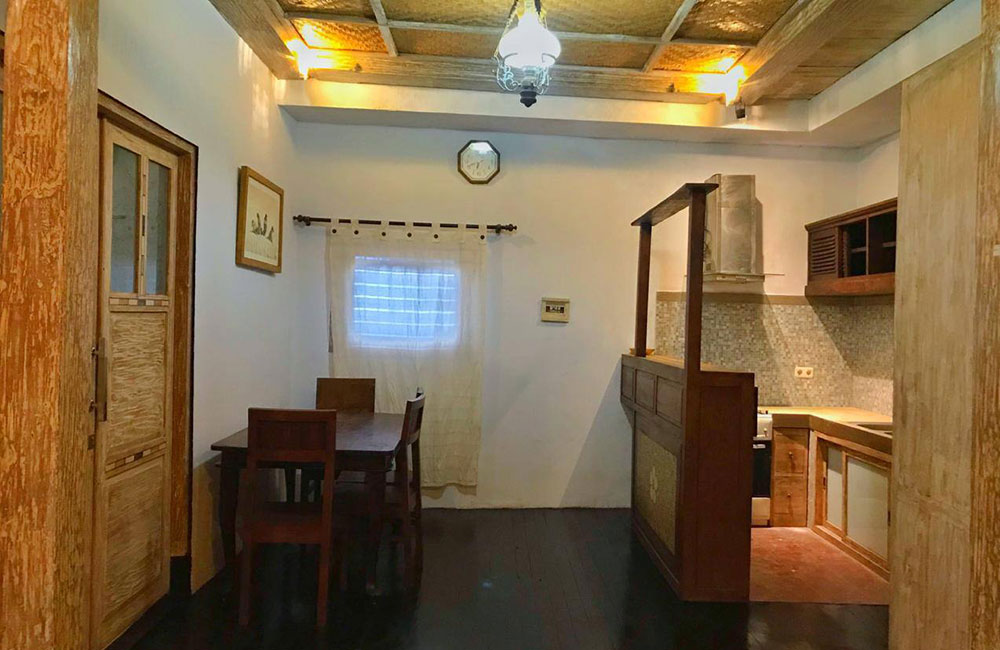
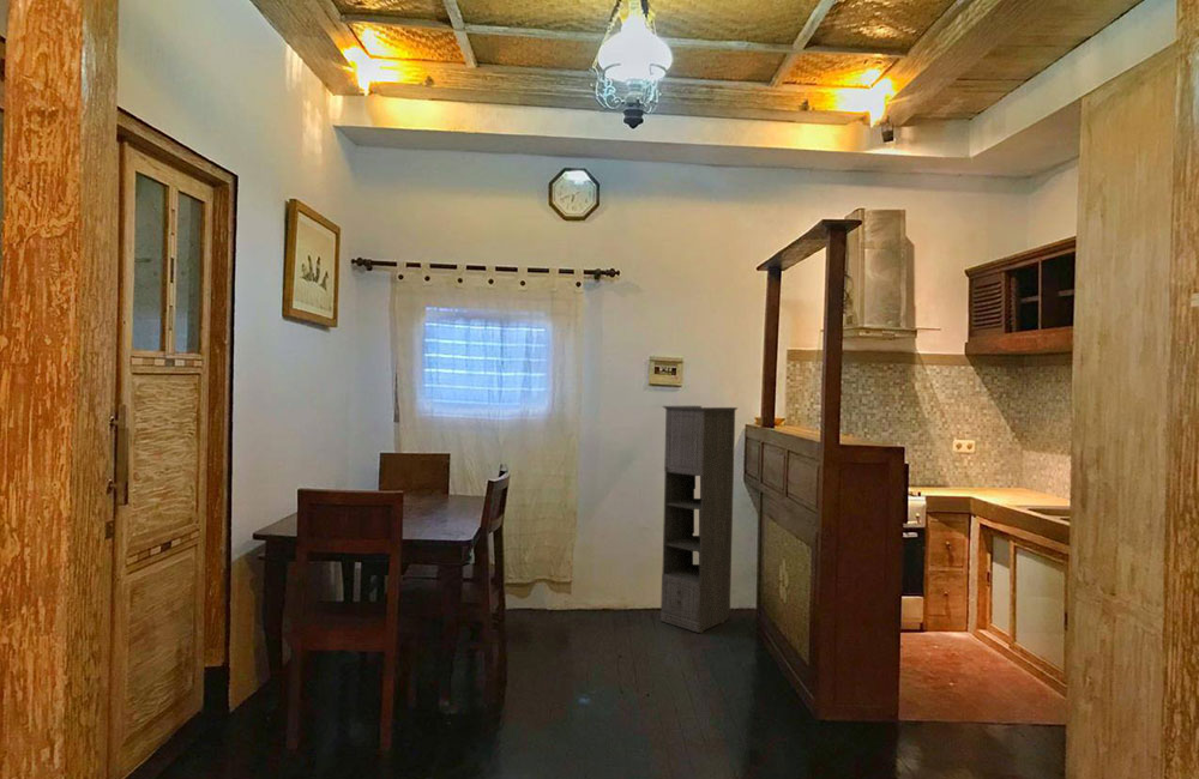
+ storage cabinet (699, 513)
